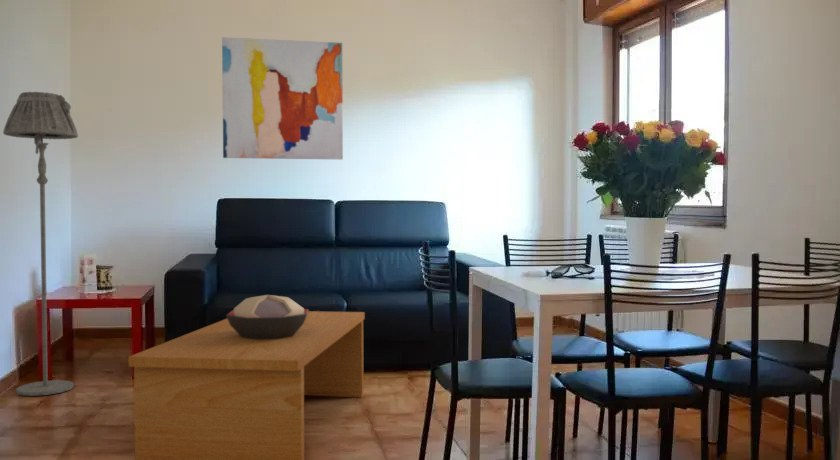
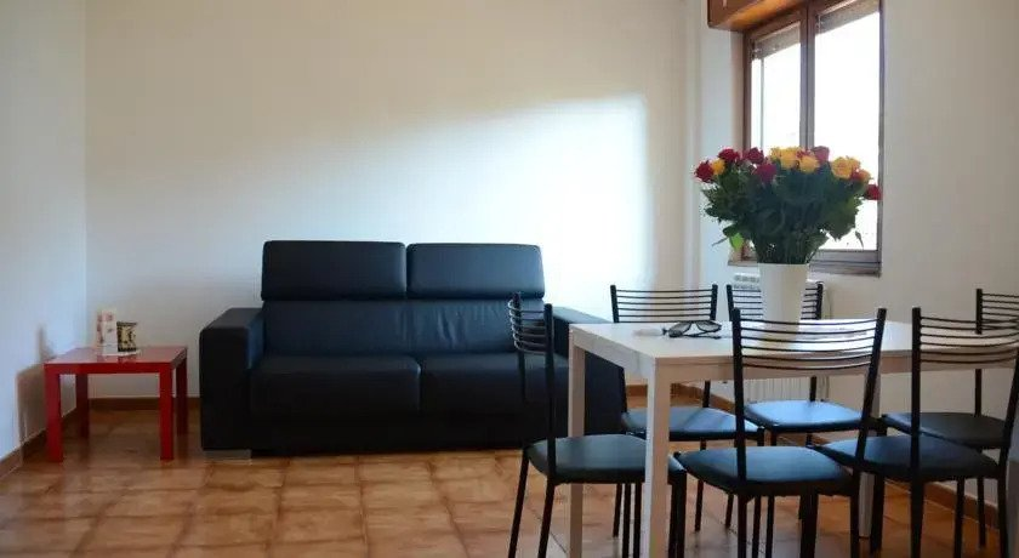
- decorative bowl (268, 314)
- wall art (283, 99)
- coffee table (268, 378)
- floor lamp (43, 242)
